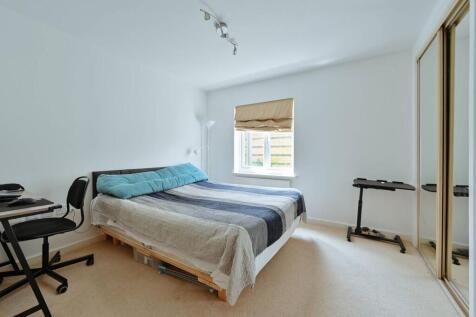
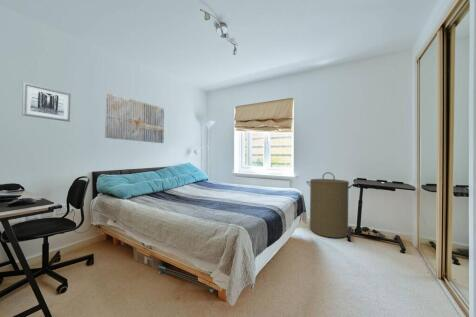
+ wall art (48, 103)
+ laundry hamper (328, 201)
+ wall art (138, 121)
